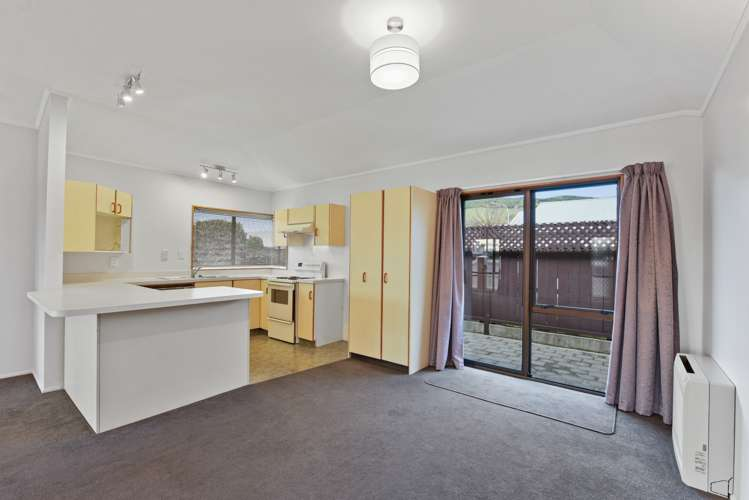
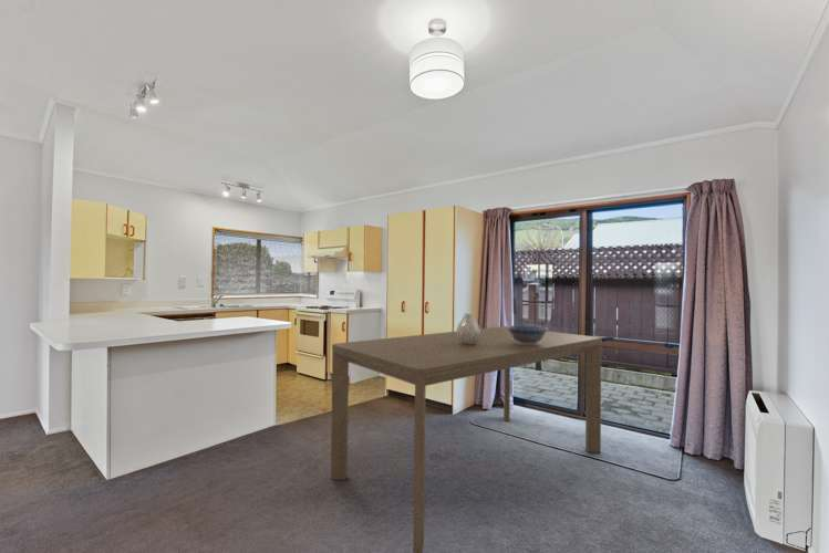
+ dining table (474, 375)
+ vase (468, 328)
+ decorative bowl (527, 335)
